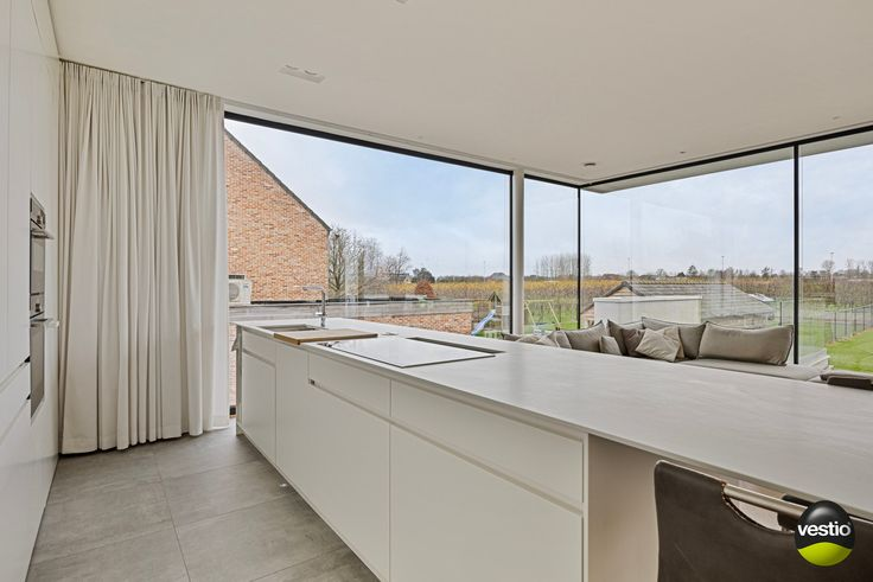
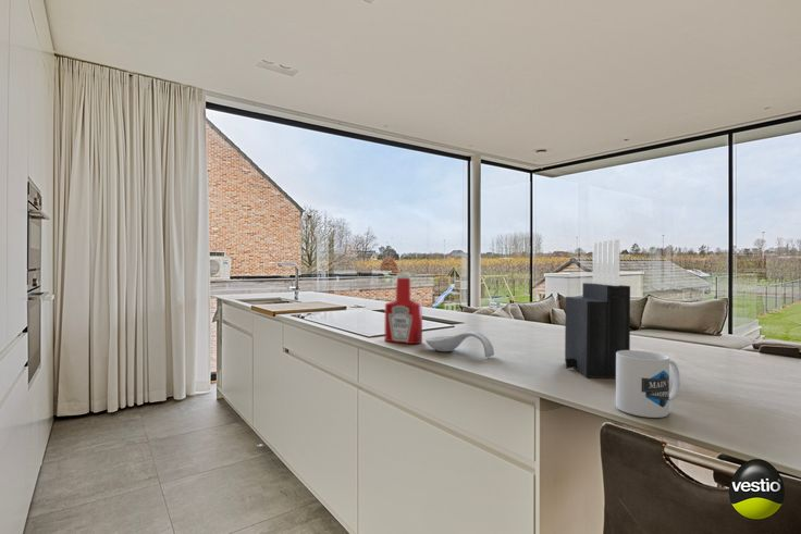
+ spoon rest (458, 340)
+ soap bottle (403, 307)
+ knife block (590, 305)
+ mug (649, 382)
